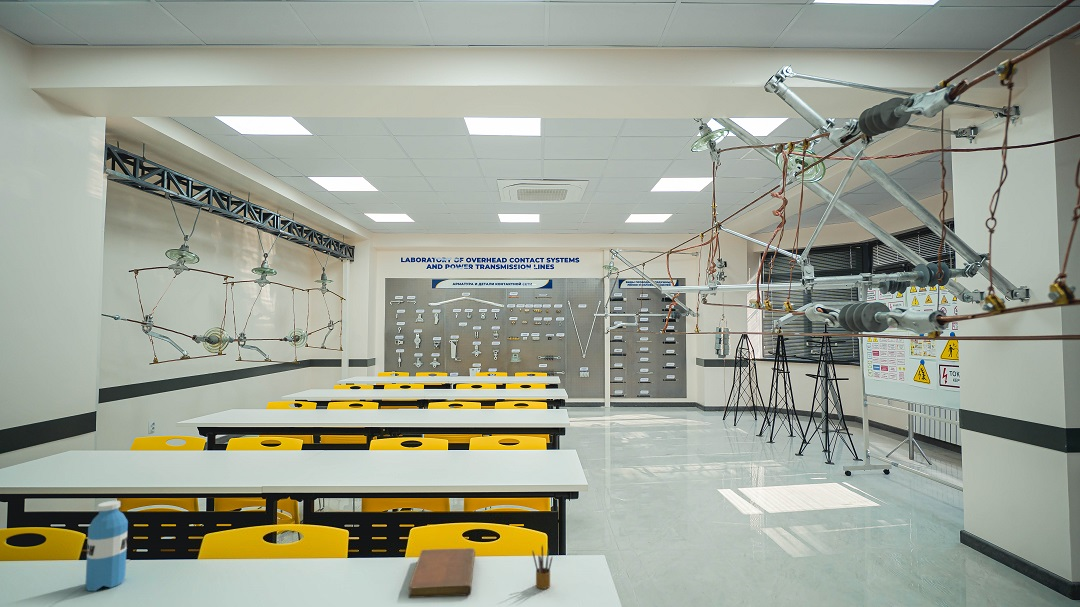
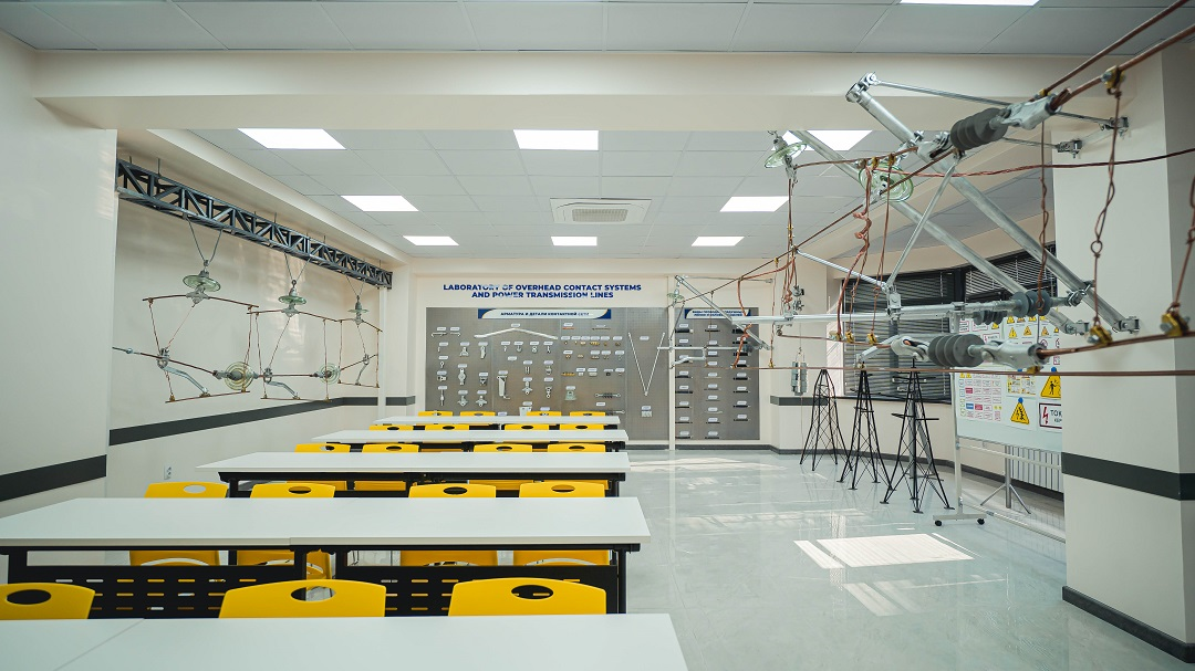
- notebook (444, 570)
- pencil box (542, 566)
- water bottle (107, 543)
